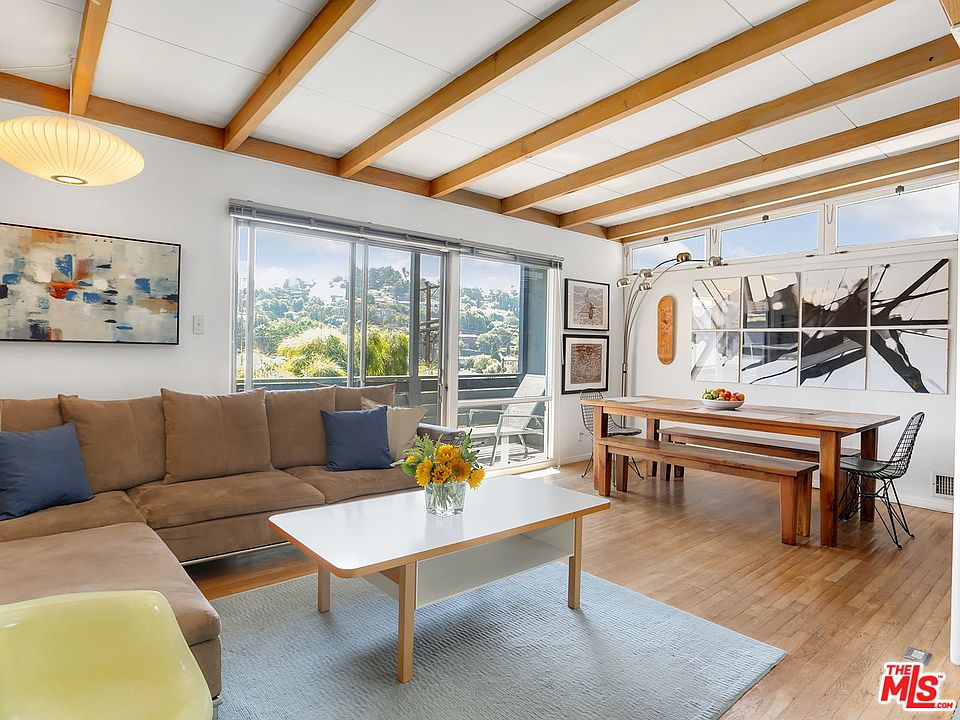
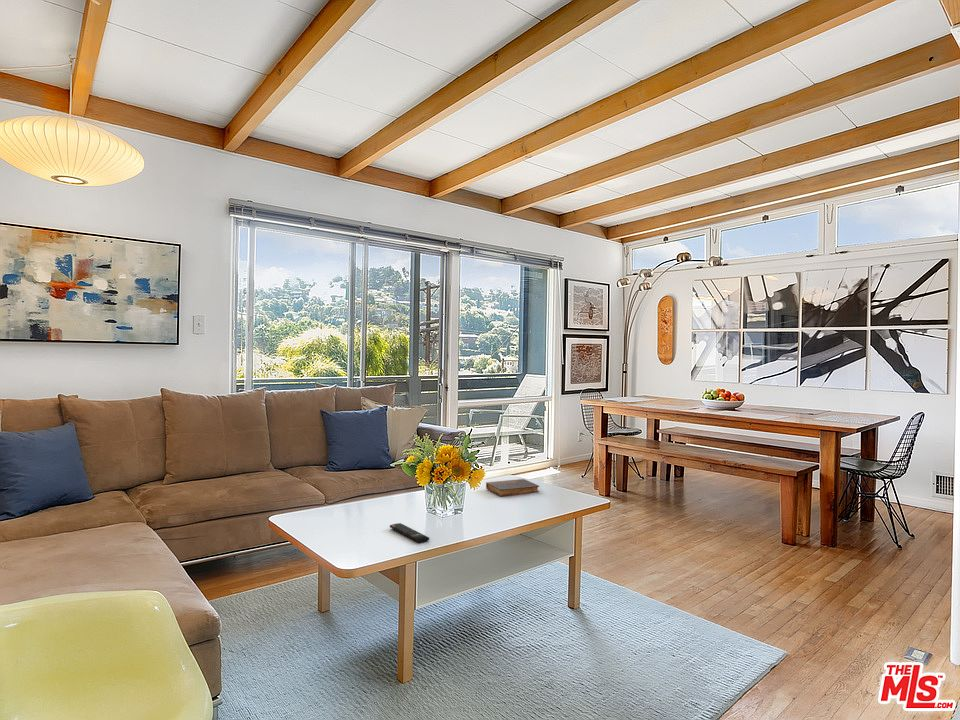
+ remote control (408, 532)
+ book (512, 487)
